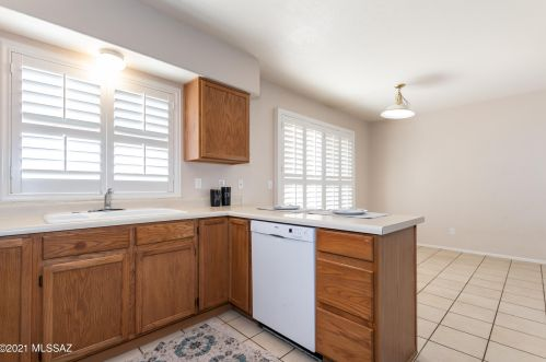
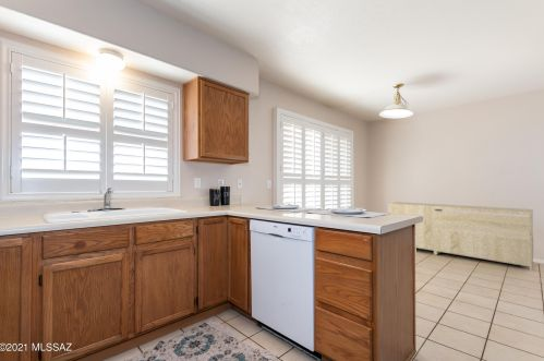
+ sideboard (452, 229)
